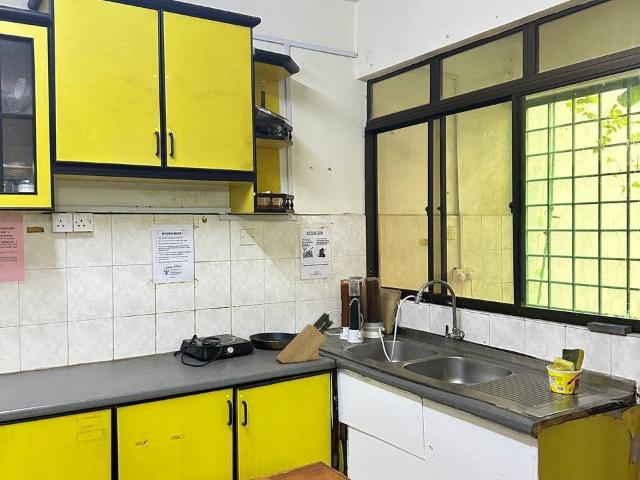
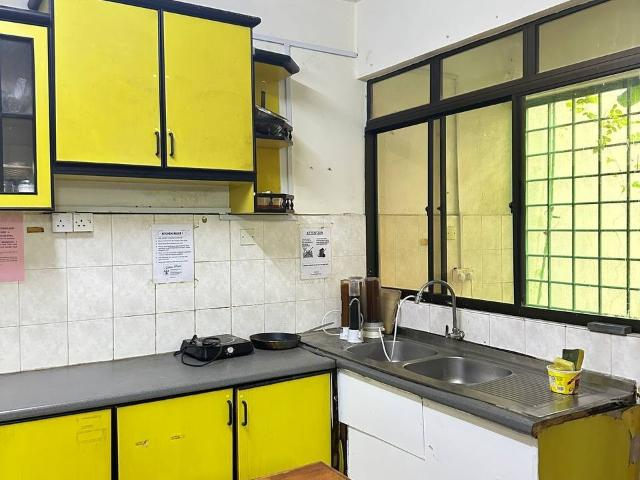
- knife block (305, 336)
